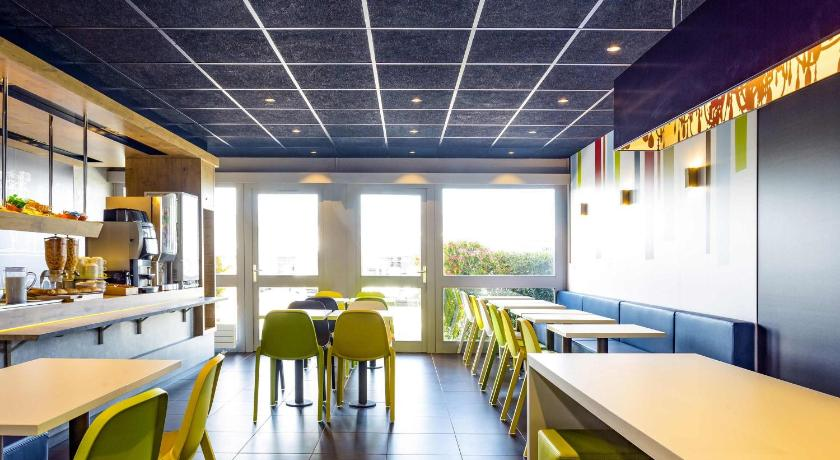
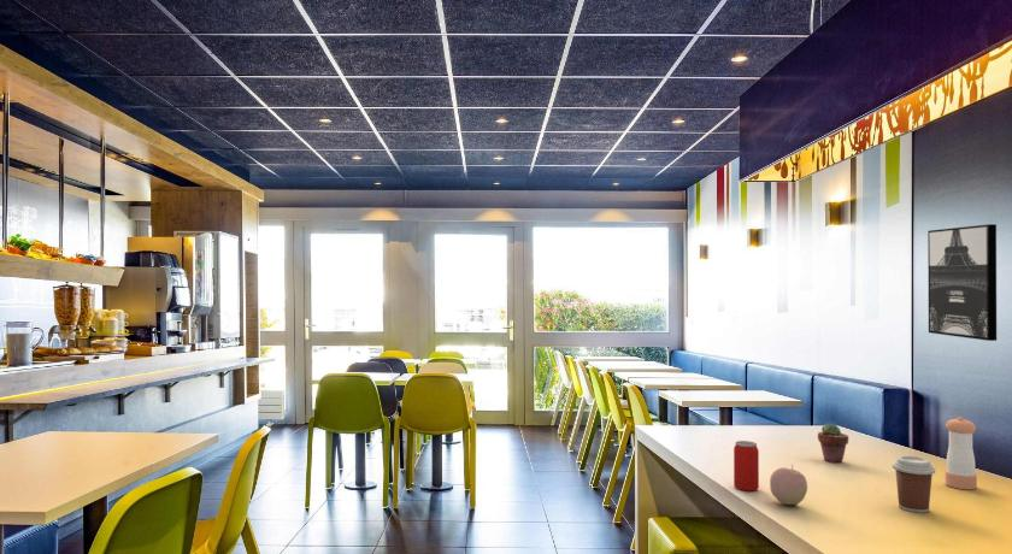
+ apple (788, 483)
+ pepper shaker (960, 450)
+ beverage can (746, 465)
+ potted succulent (832, 441)
+ coffee cup (913, 483)
+ wall art (959, 282)
